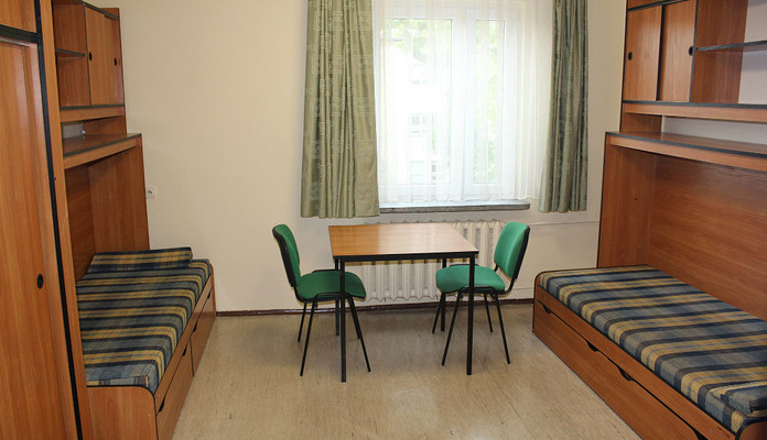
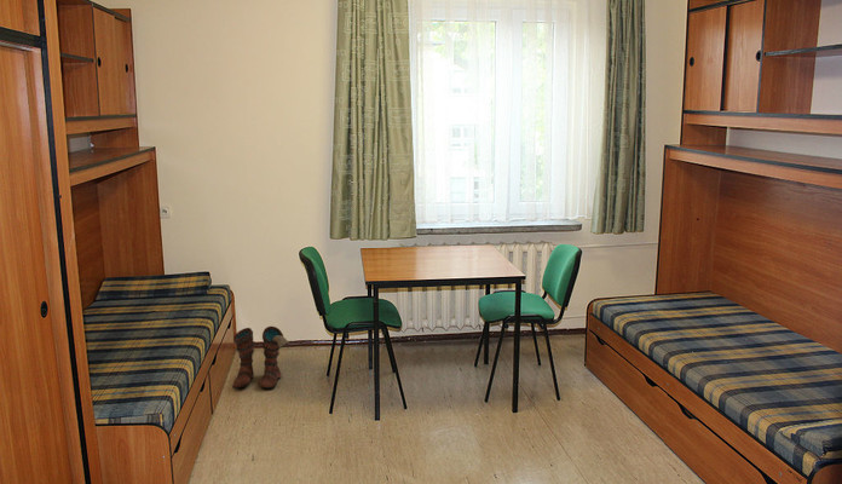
+ boots (264, 355)
